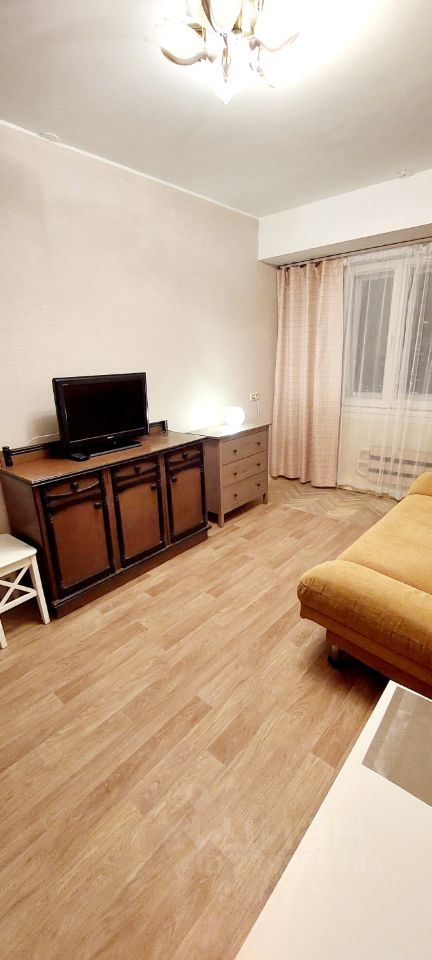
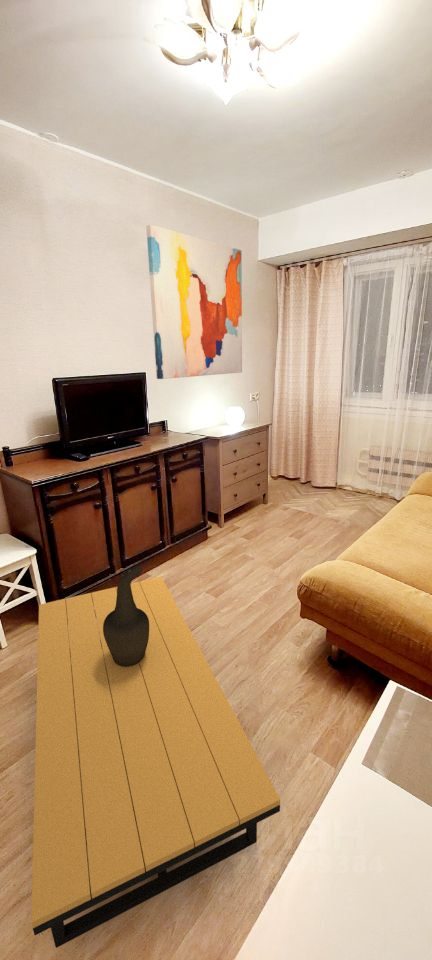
+ wall art (201, 310)
+ decorative vase (125, 613)
+ coffee table (129, 712)
